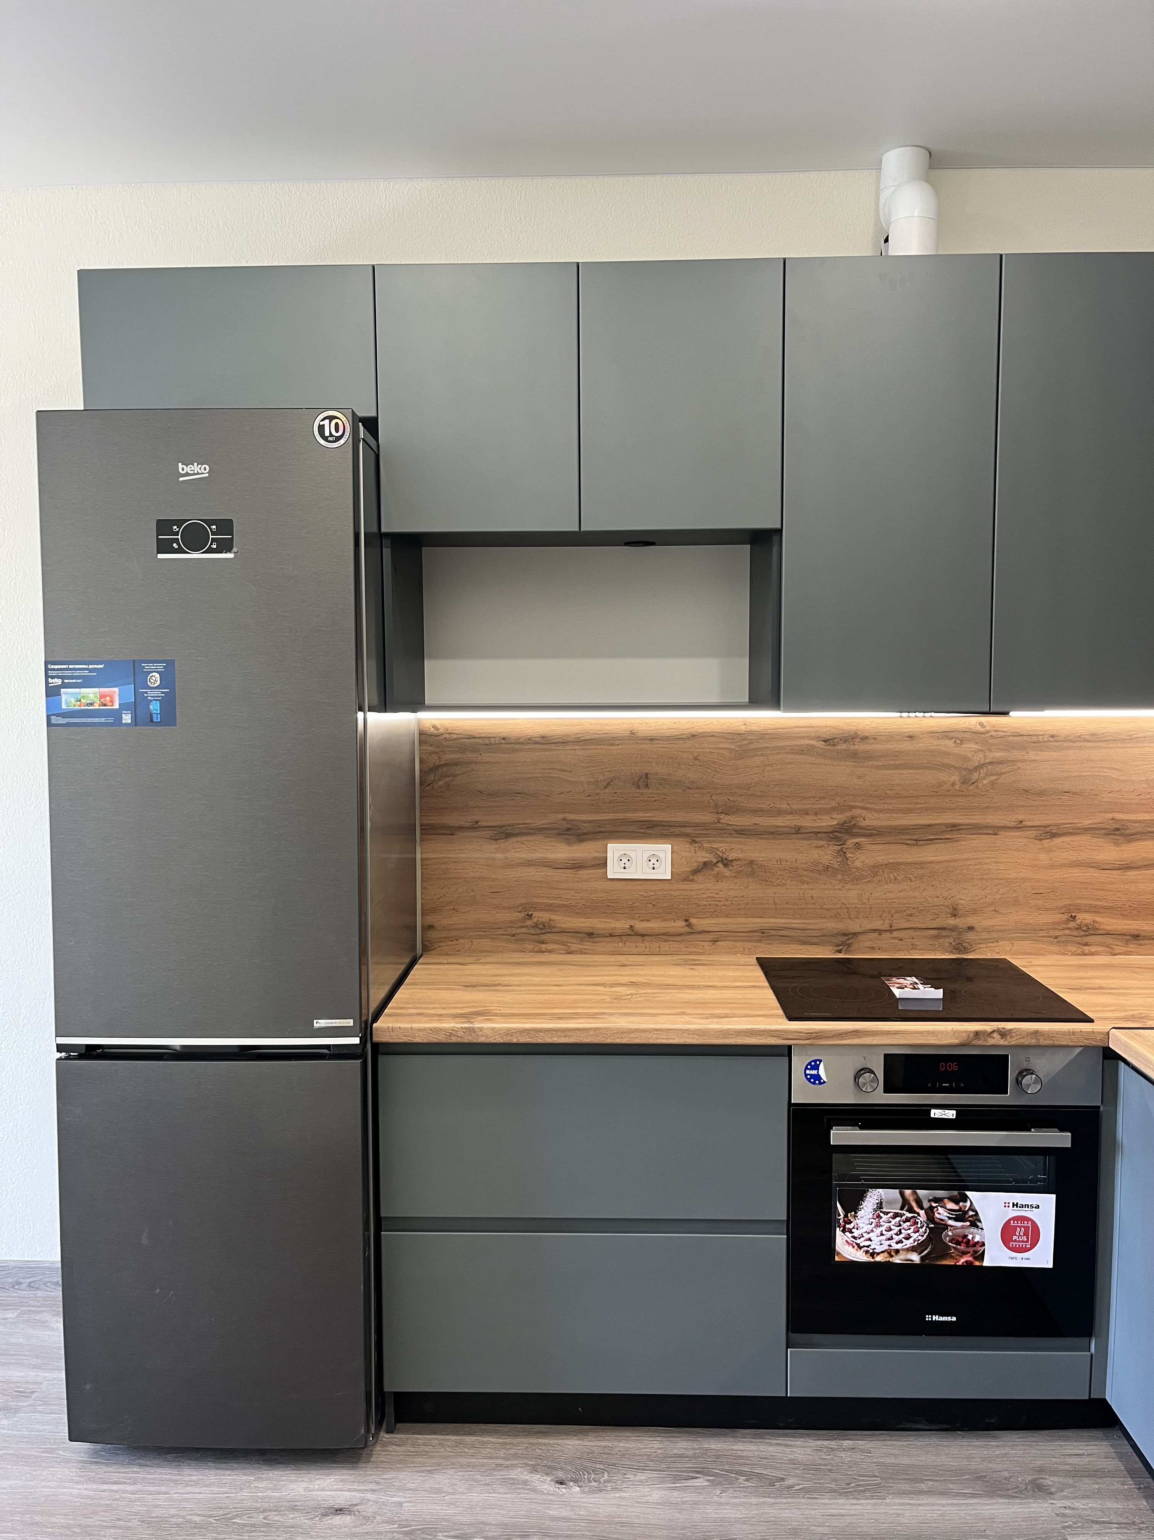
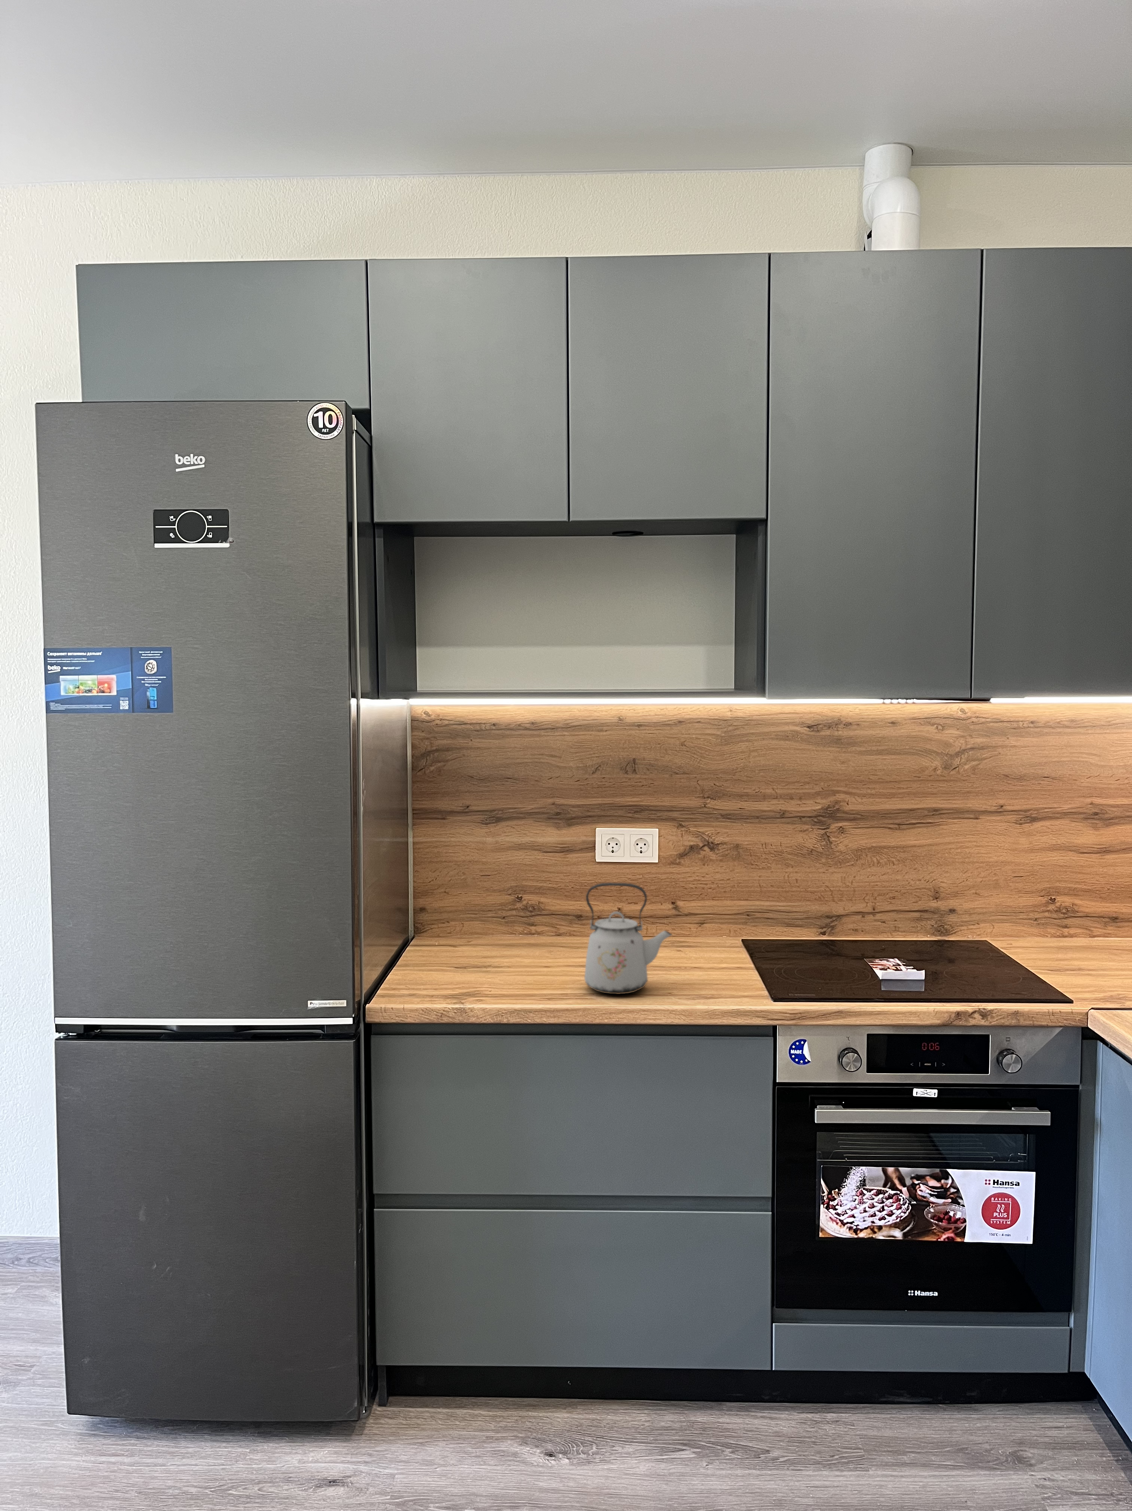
+ kettle (628, 936)
